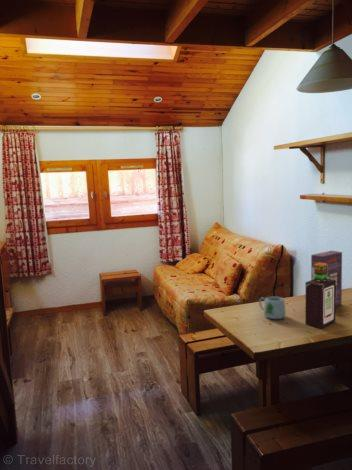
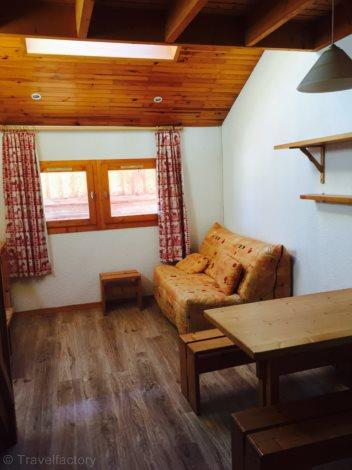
- bottle (320, 293)
- mug (271, 306)
- cereal box (327, 278)
